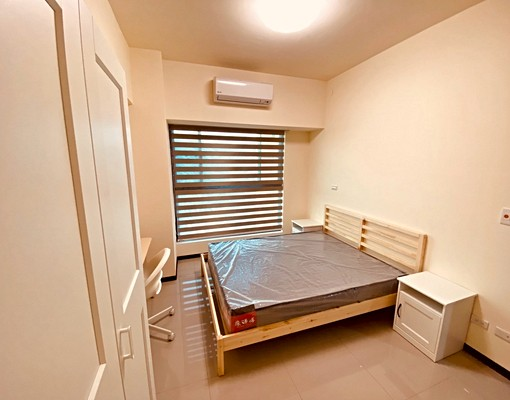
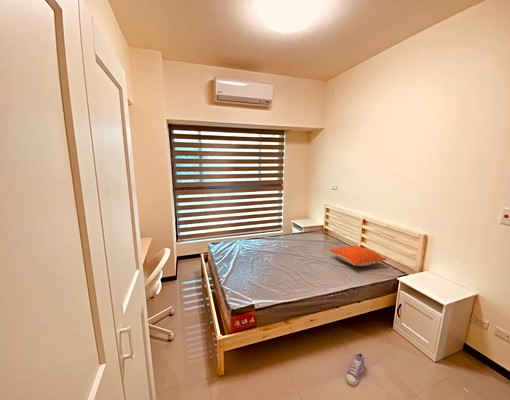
+ pillow (356, 254)
+ sneaker (355, 365)
